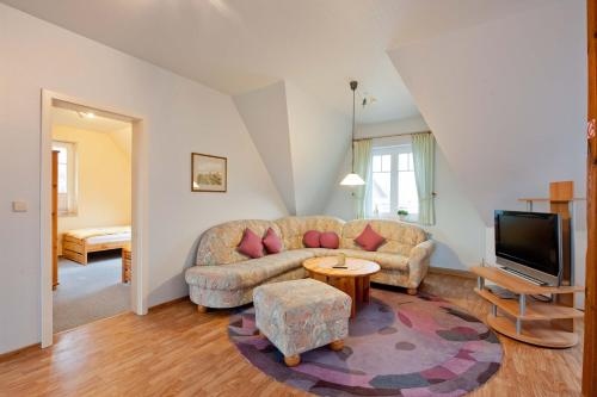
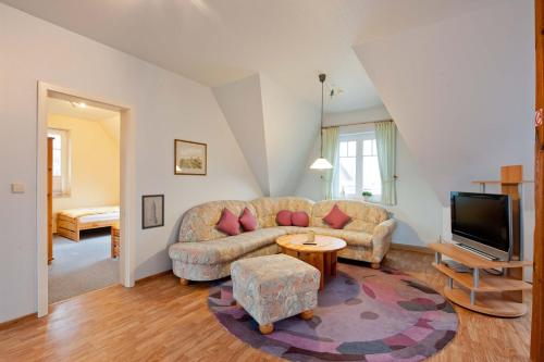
+ wall art (153, 211)
